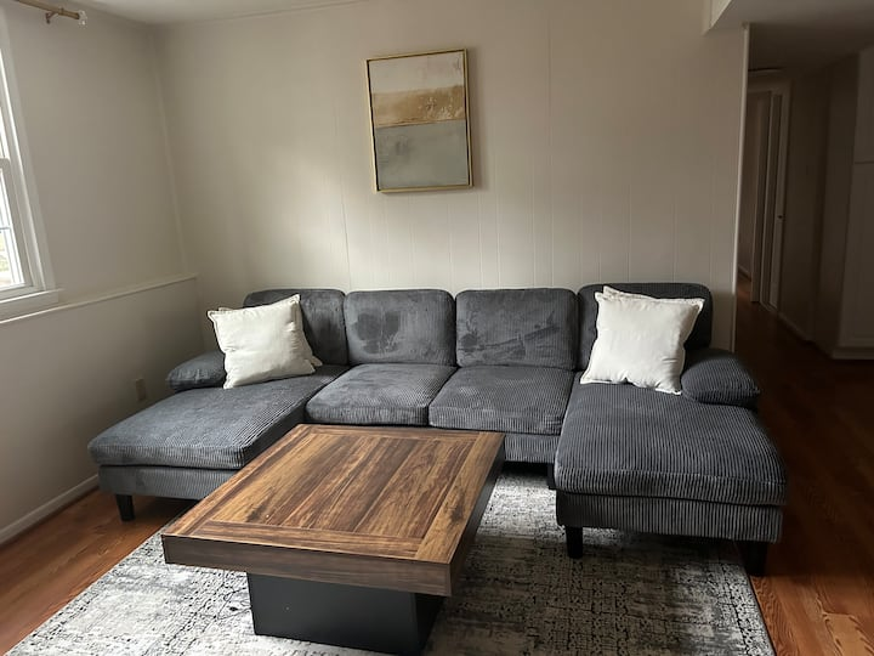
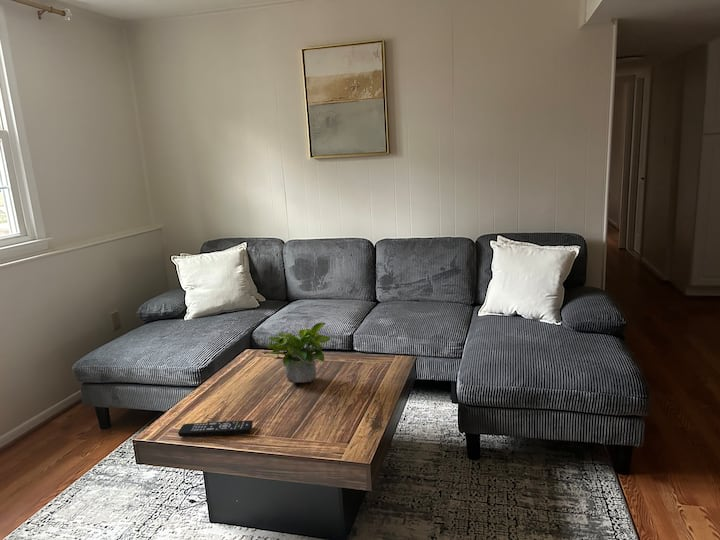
+ remote control (216, 428)
+ potted plant (298, 355)
